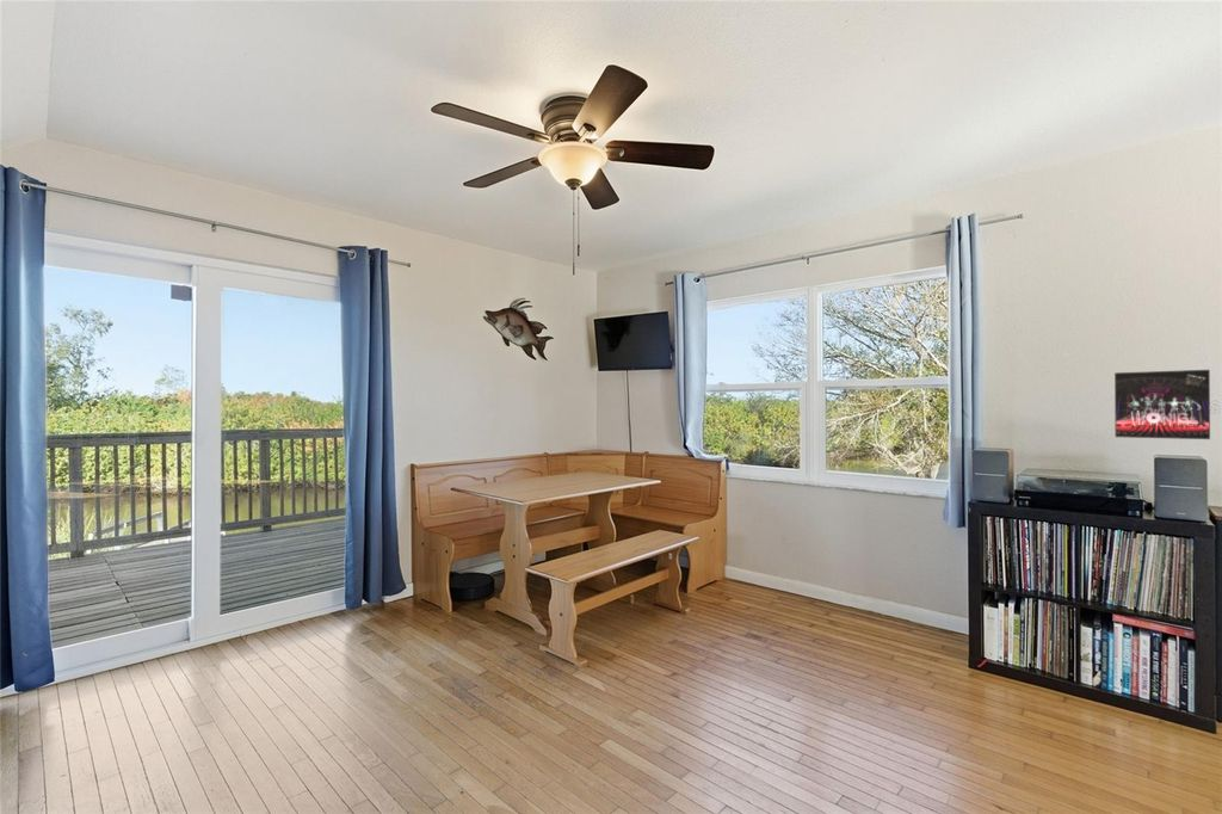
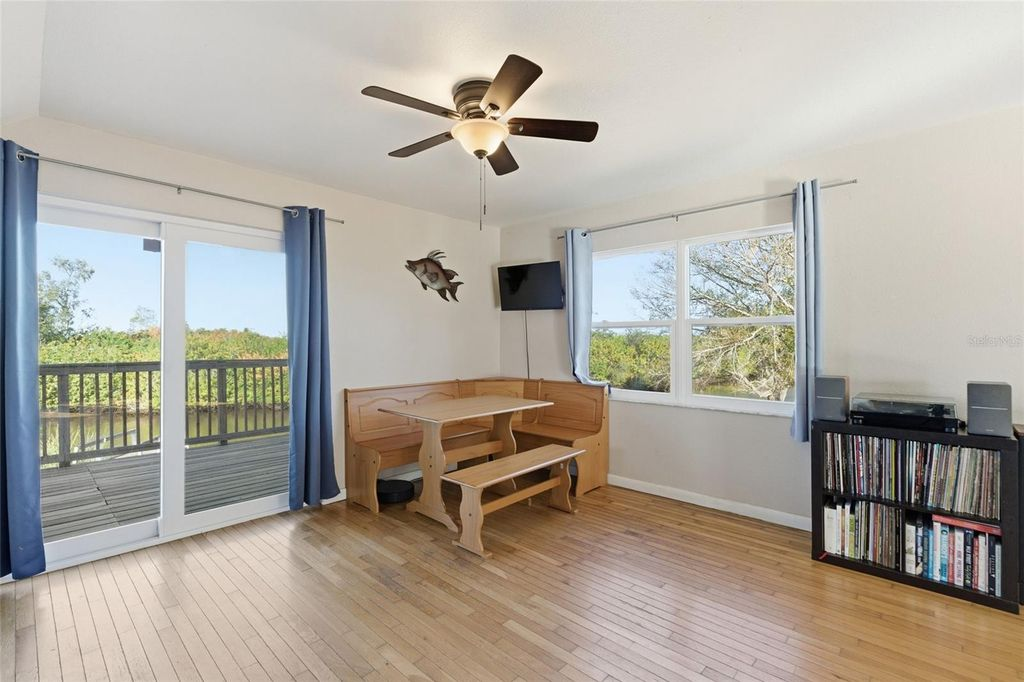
- album cover (1160, 405)
